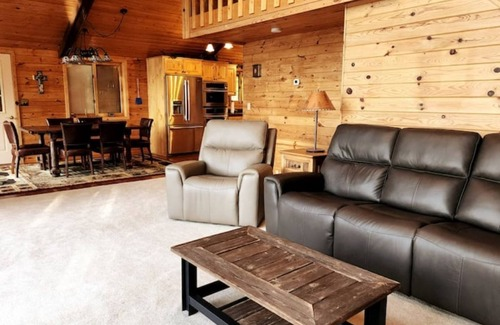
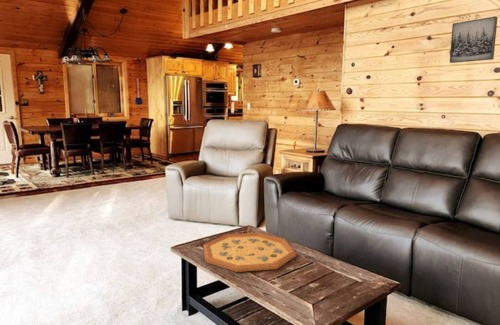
+ decorative tray (248, 249)
+ wall art (472, 40)
